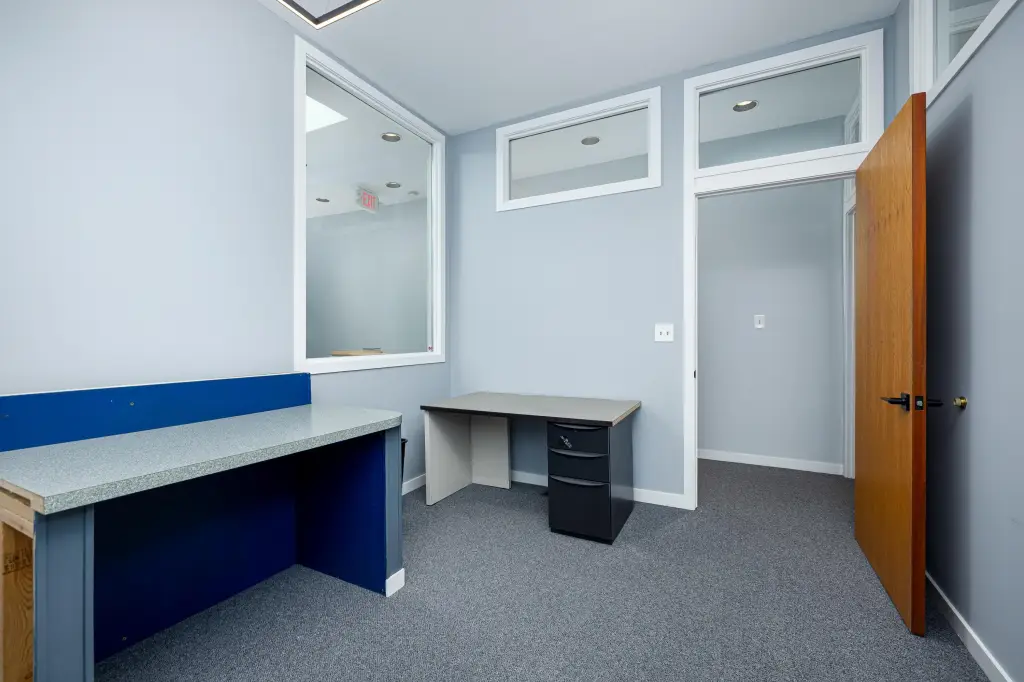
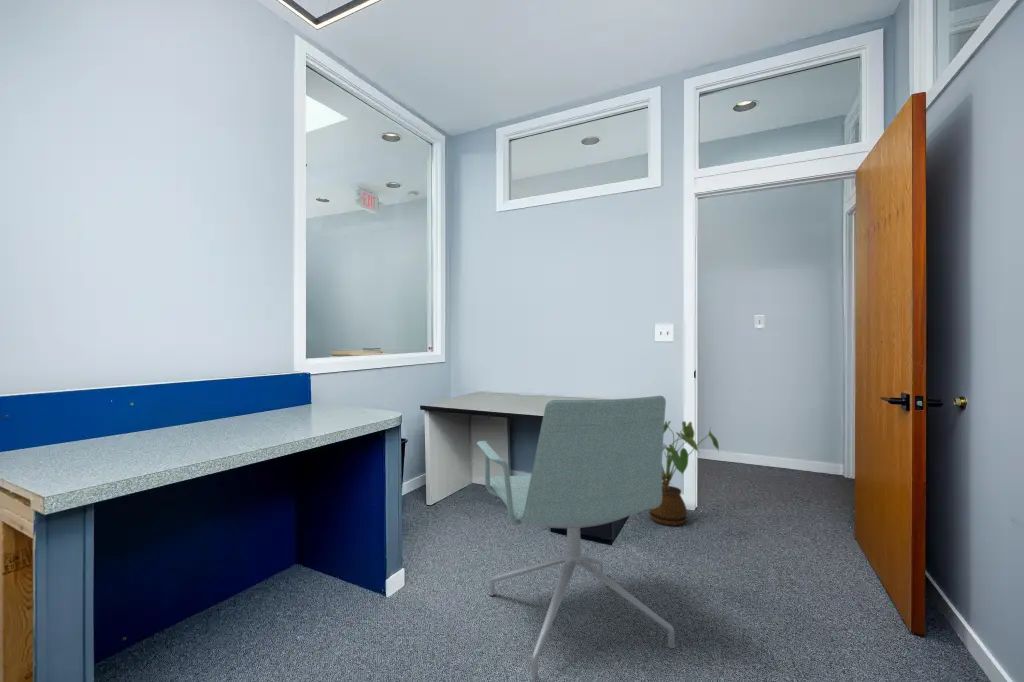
+ office chair (574, 504)
+ house plant (673, 473)
